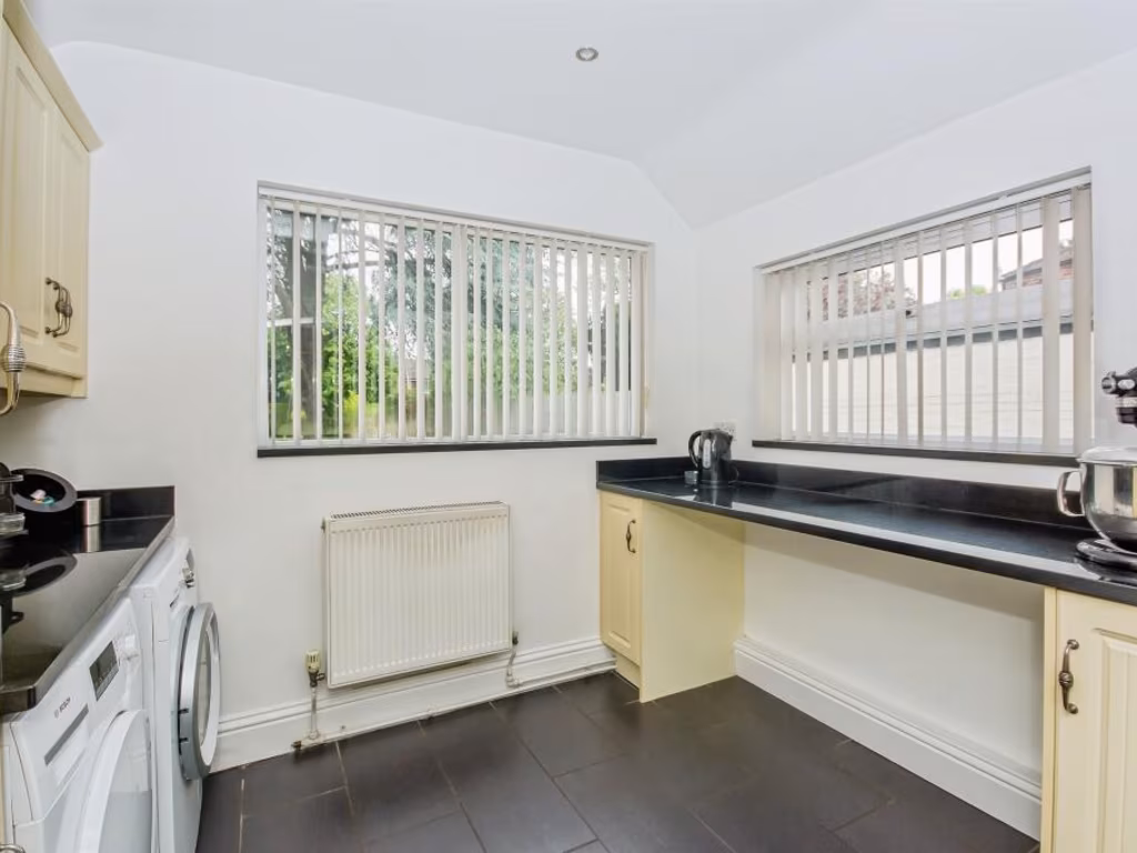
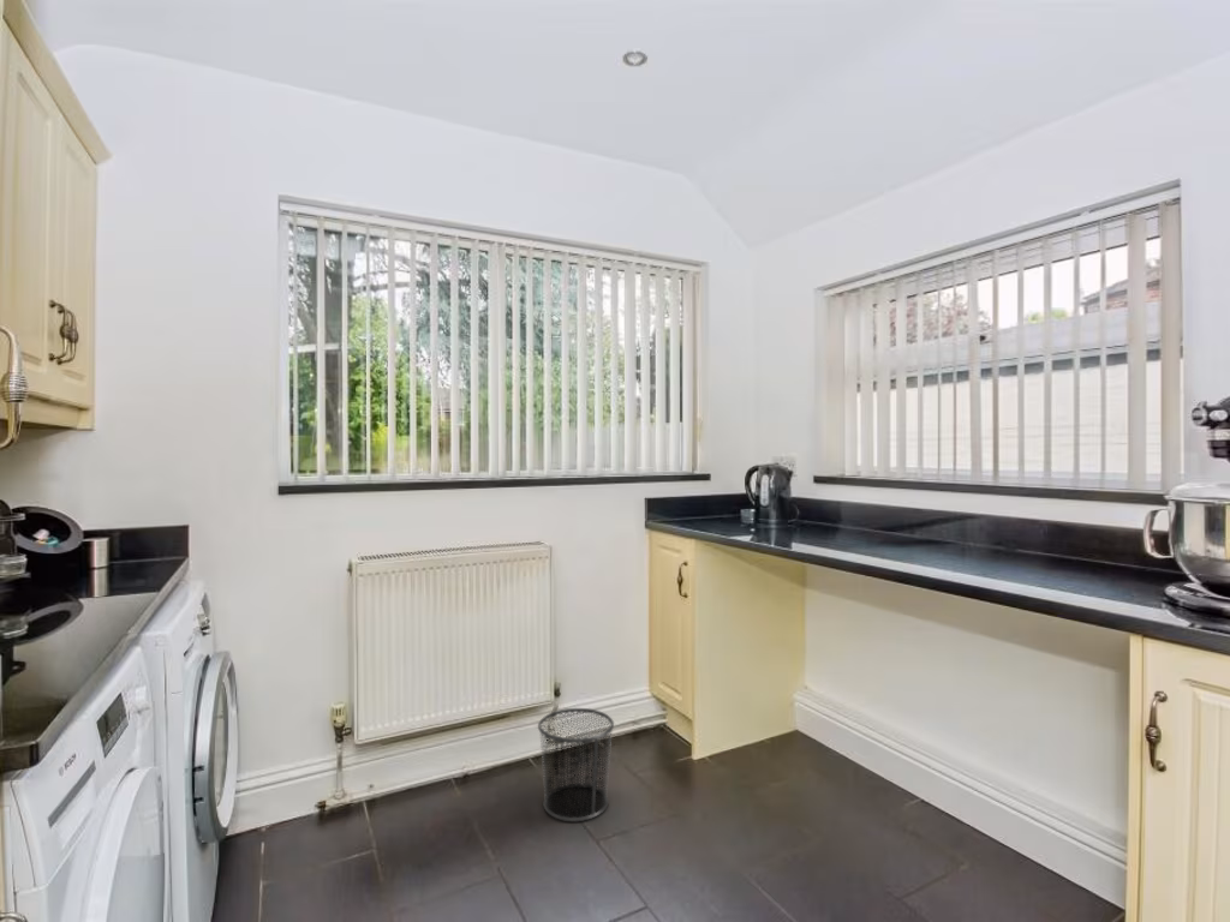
+ waste bin (575, 762)
